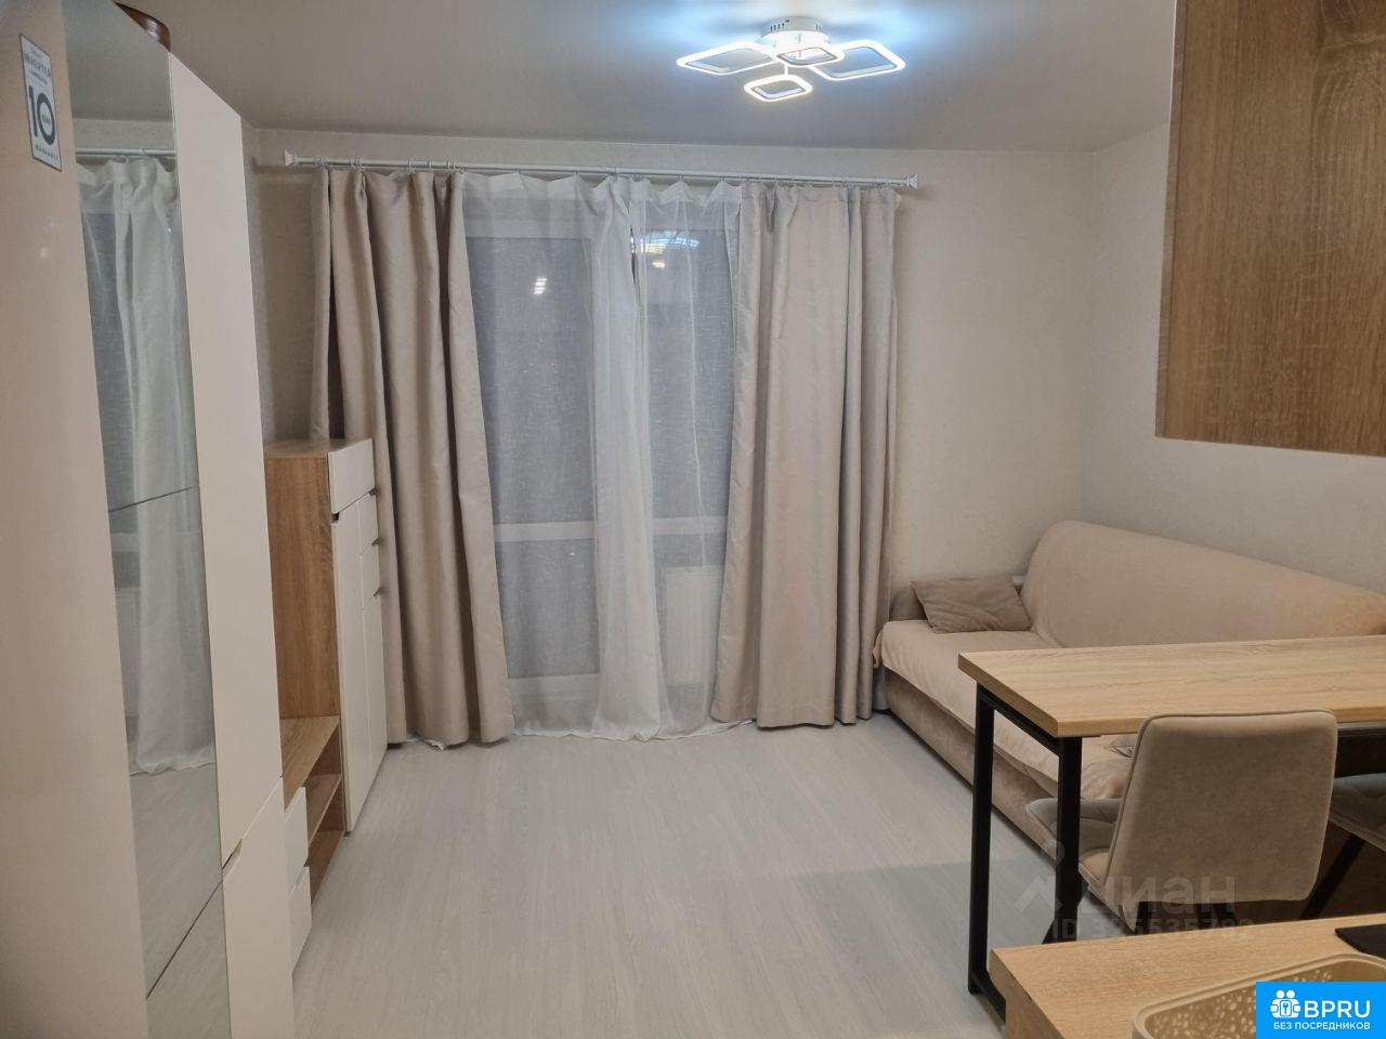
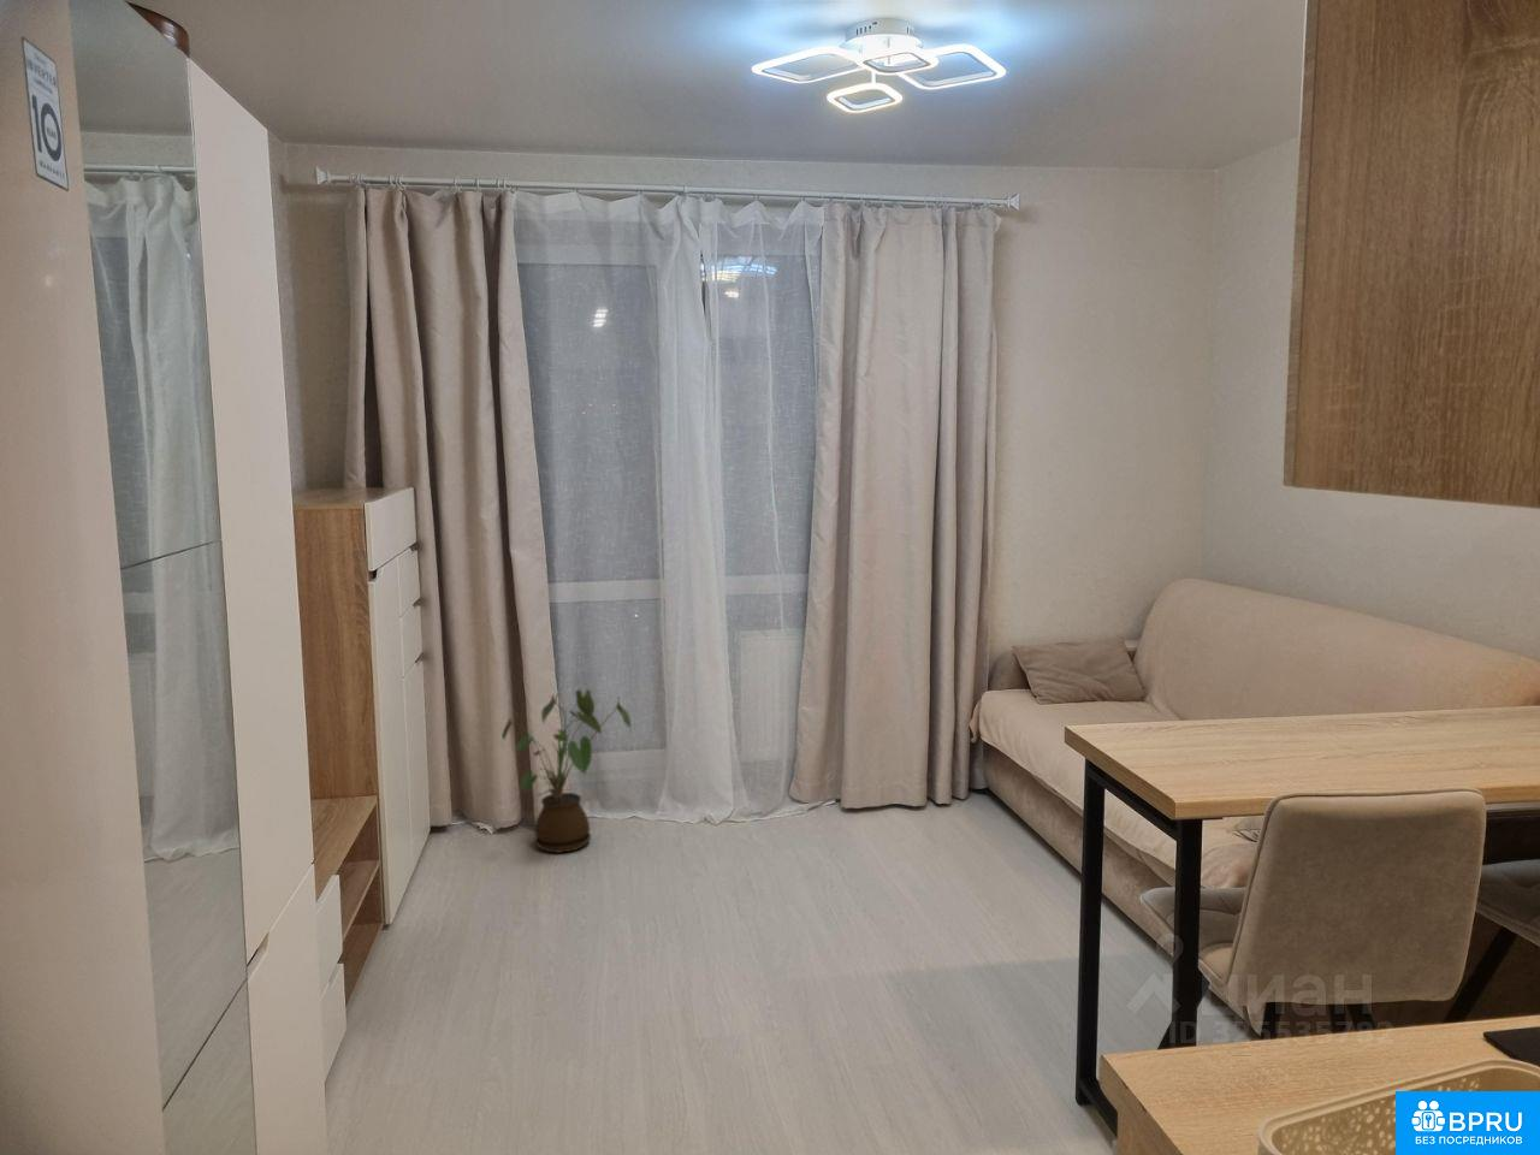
+ house plant (567, 773)
